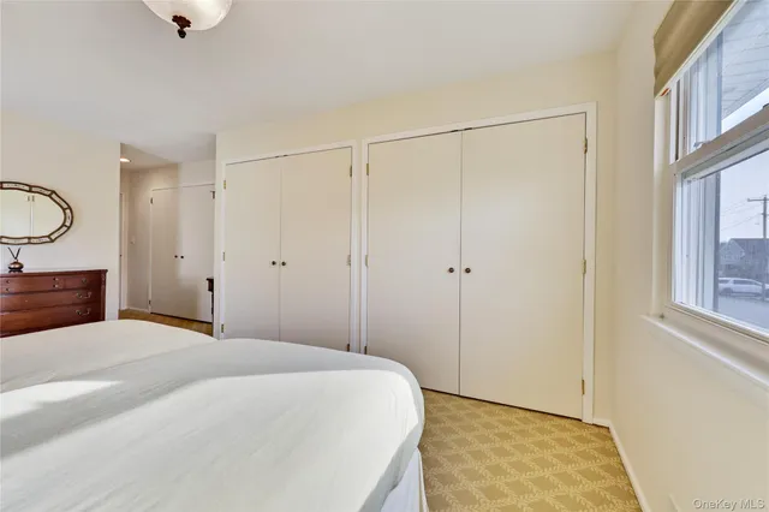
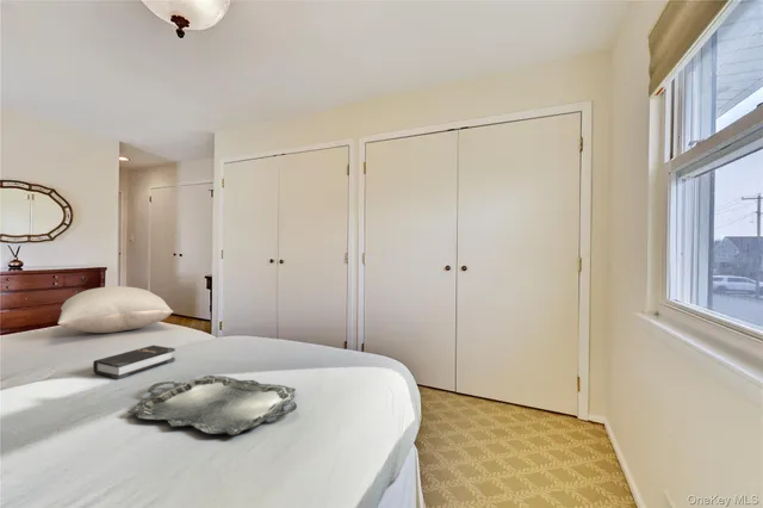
+ pillow (116, 308)
+ serving tray (218, 399)
+ hardback book (136, 359)
